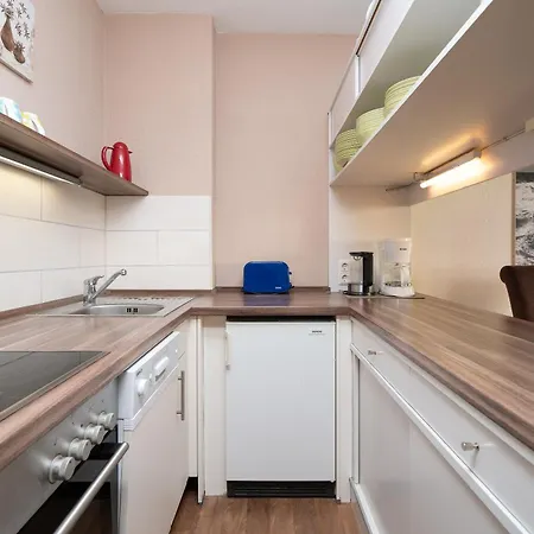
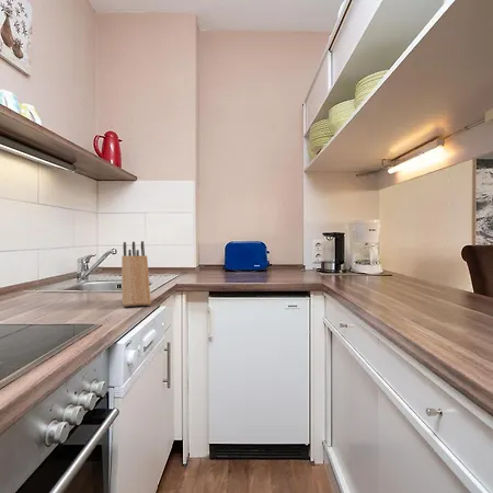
+ knife block (135, 271)
